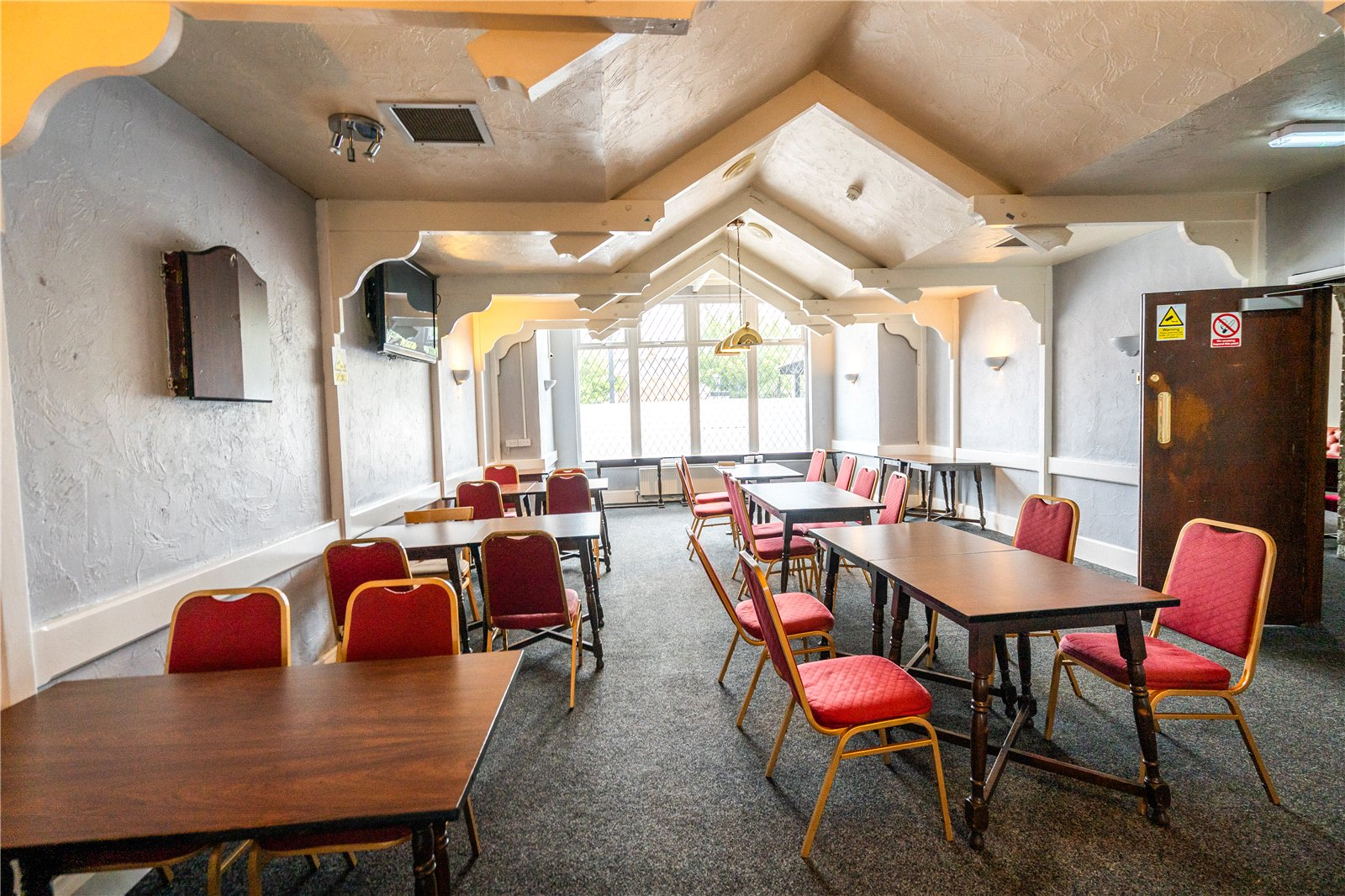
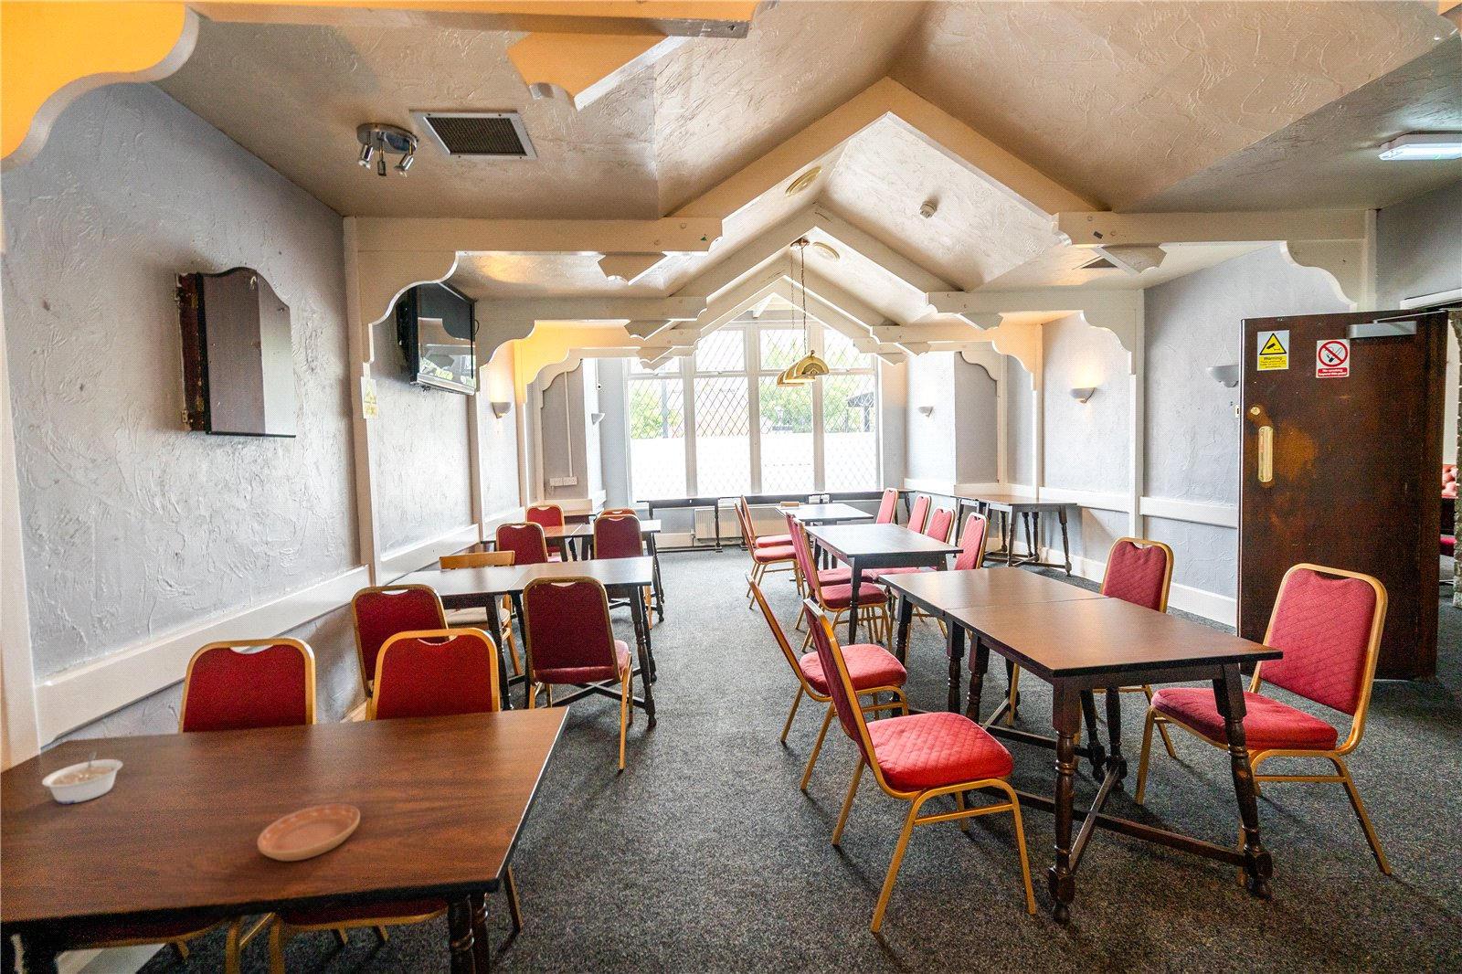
+ legume (83, 781)
+ saucer (310, 834)
